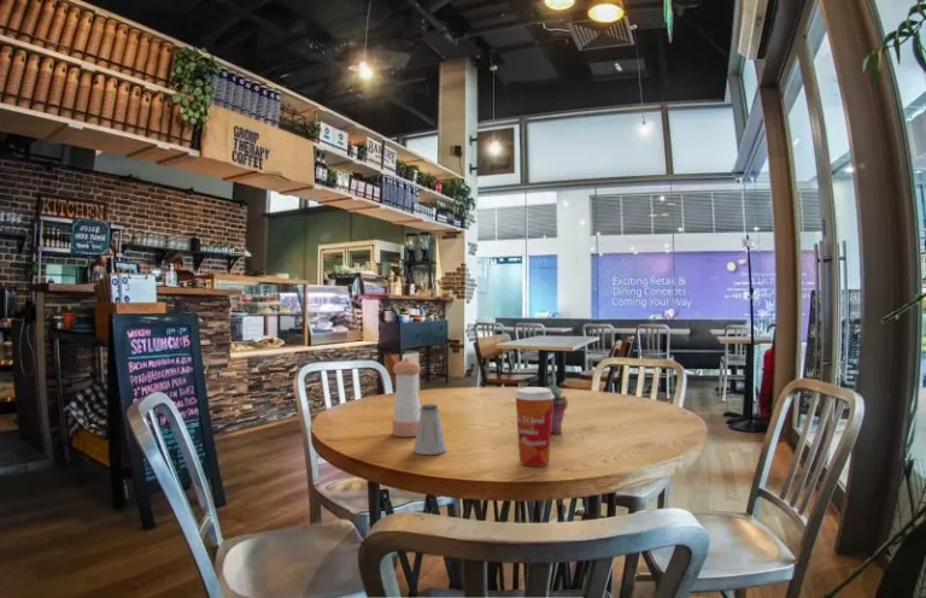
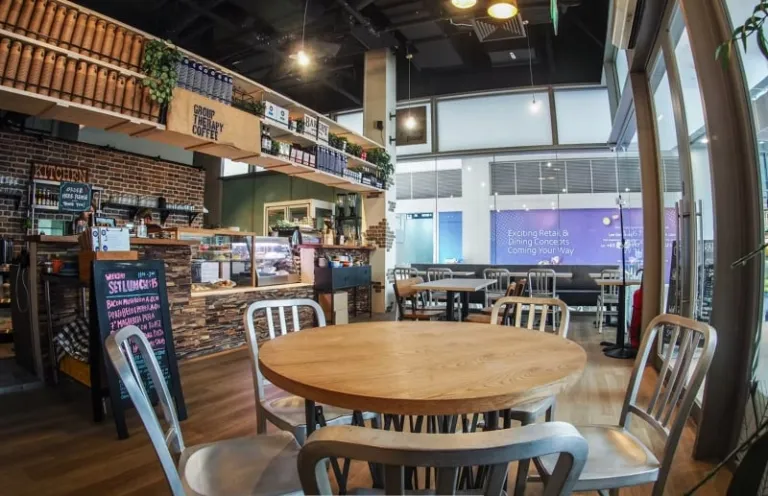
- pepper shaker (406, 395)
- saltshaker (429, 427)
- potted succulent (552, 408)
- coffee cup (534, 426)
